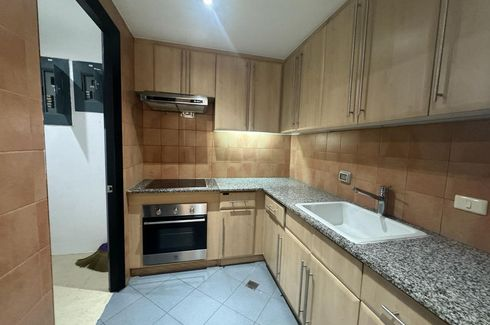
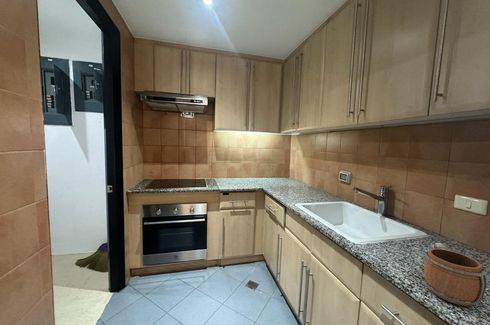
+ mug (446, 269)
